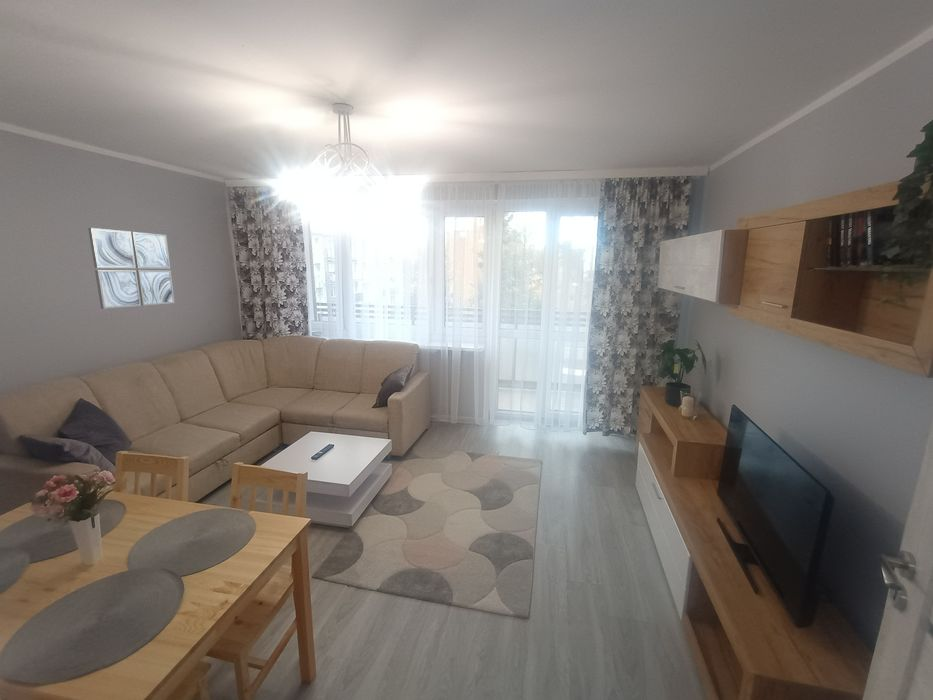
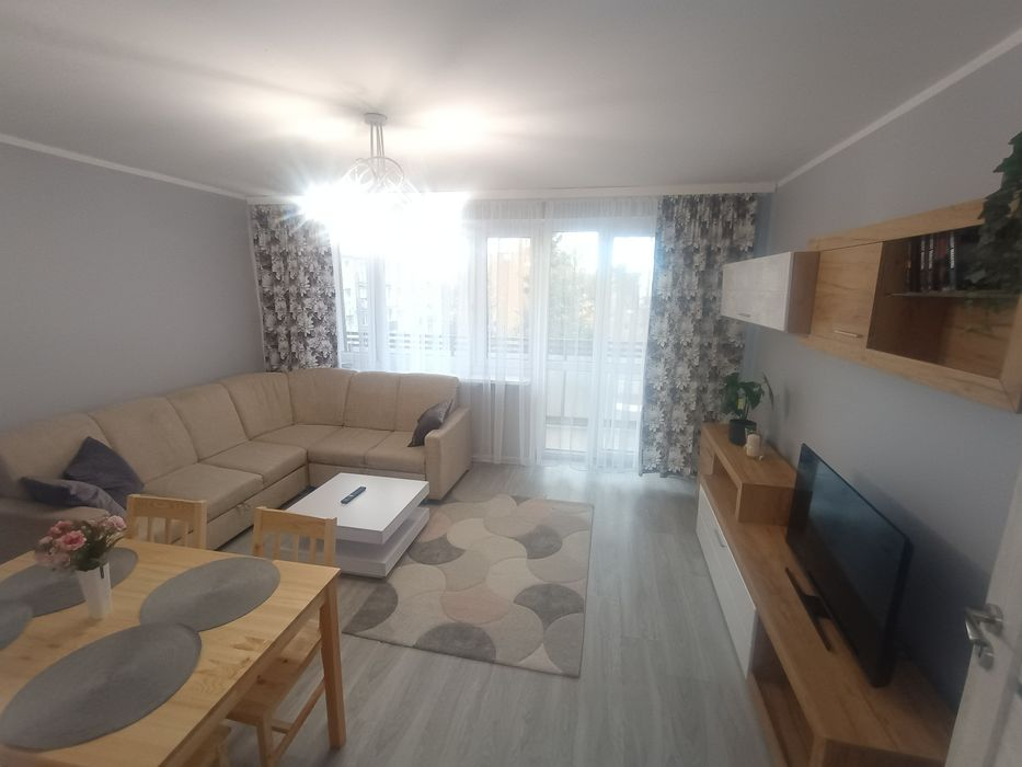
- wall art (135, 270)
